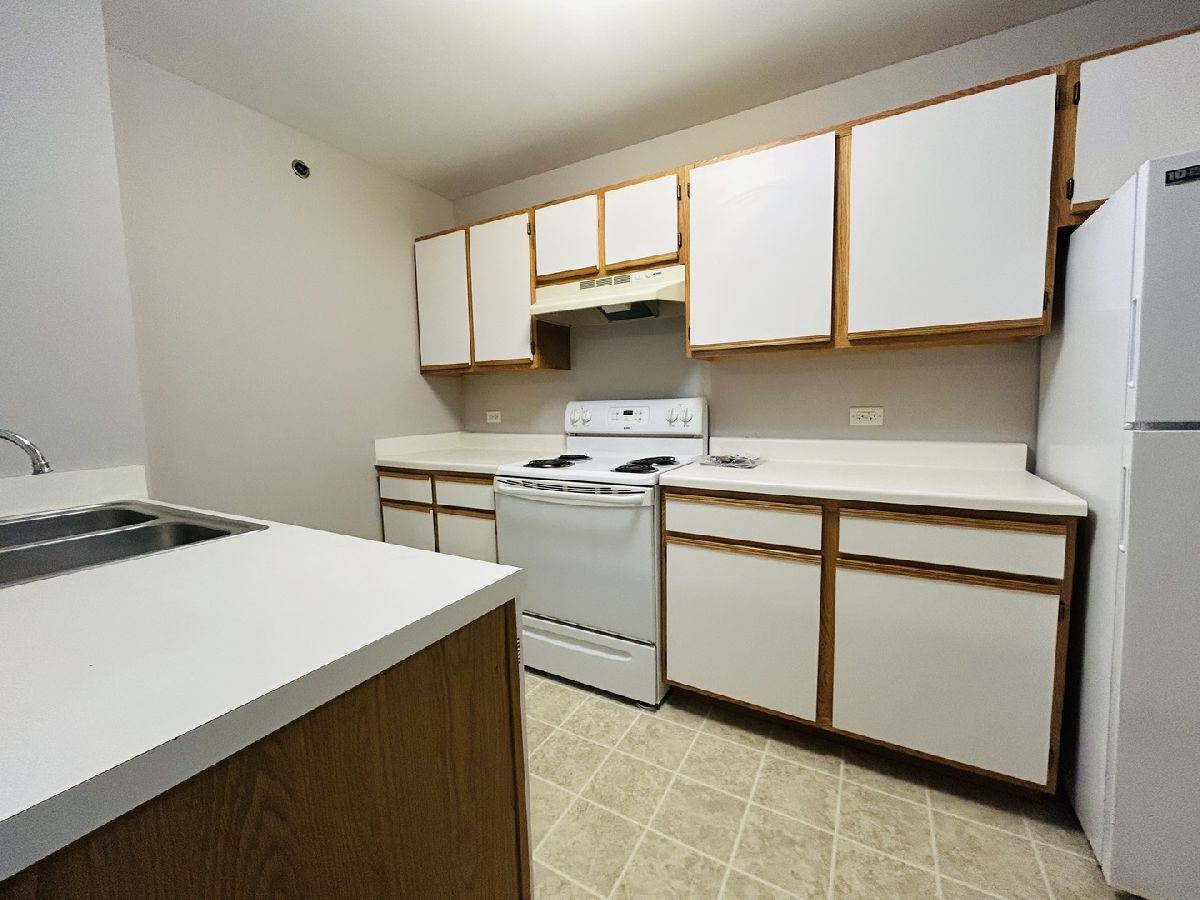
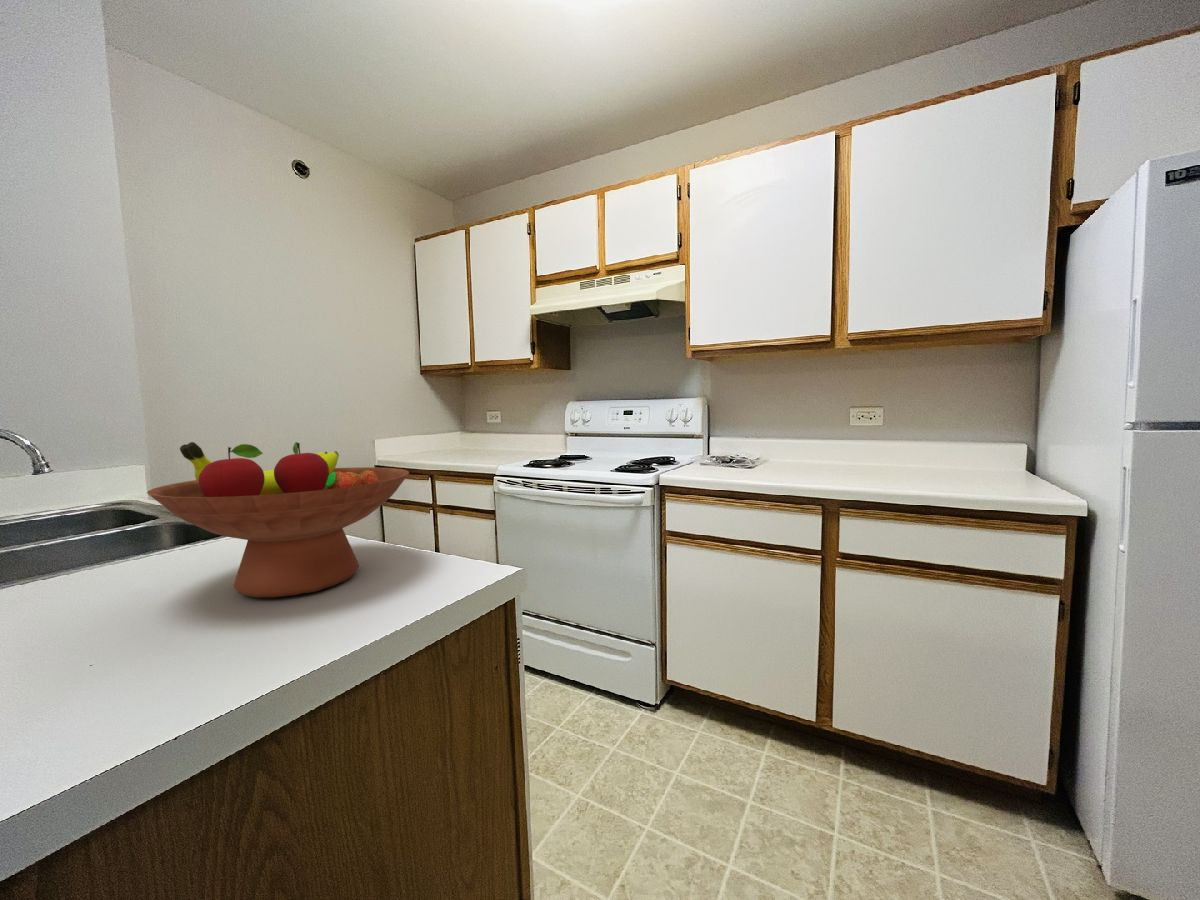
+ fruit bowl (295, 510)
